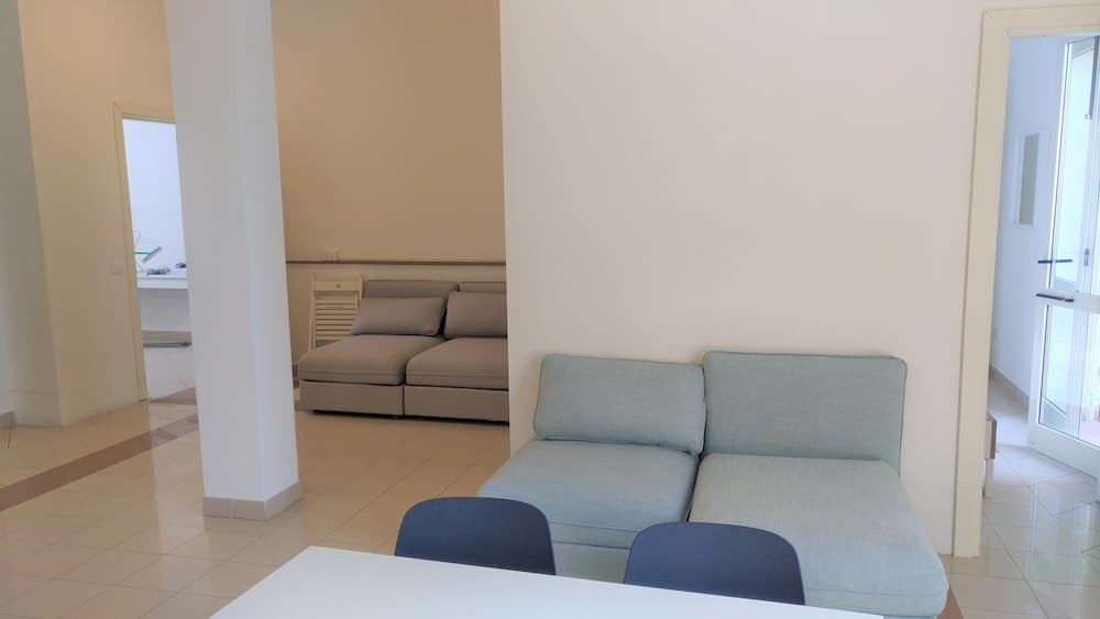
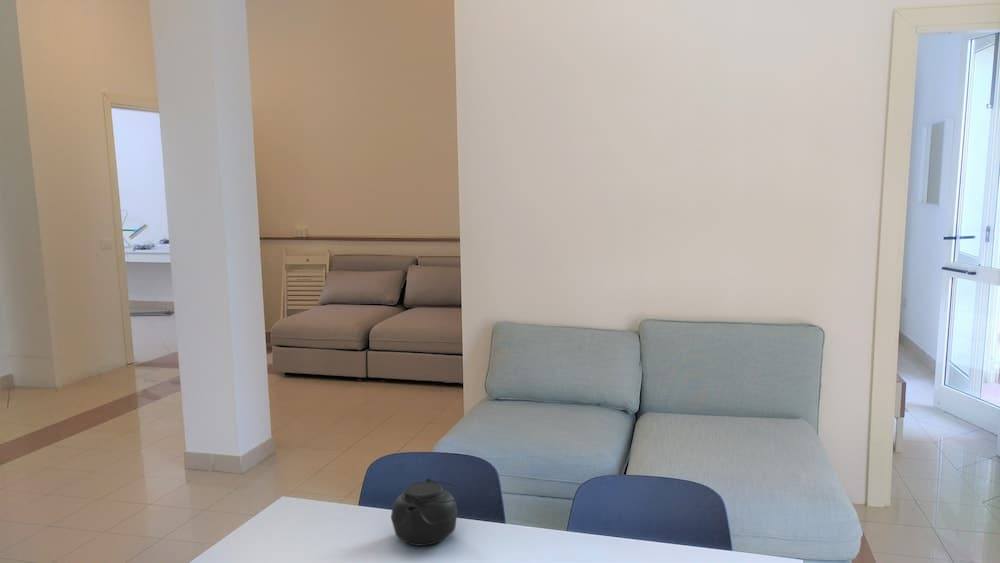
+ teapot (422, 515)
